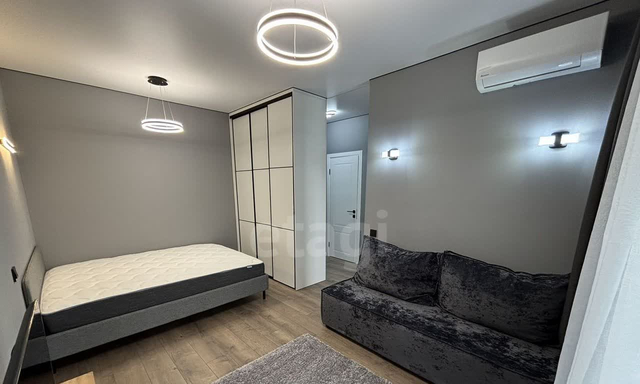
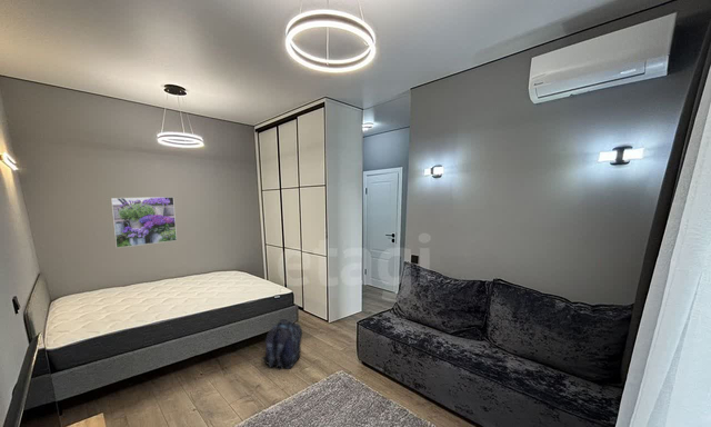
+ backpack (283, 339)
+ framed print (146, 220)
